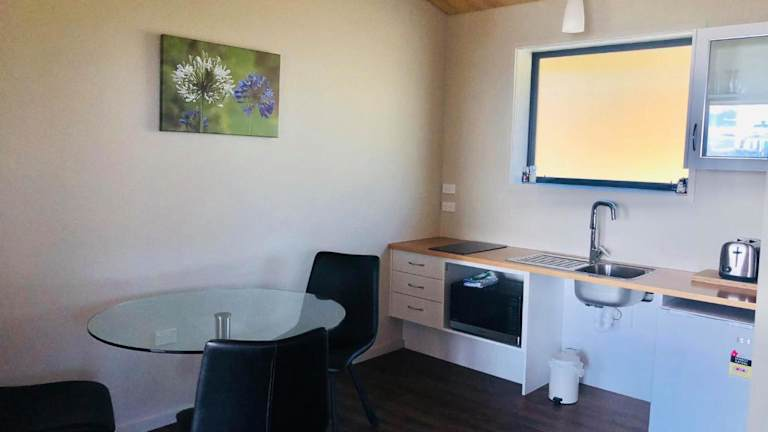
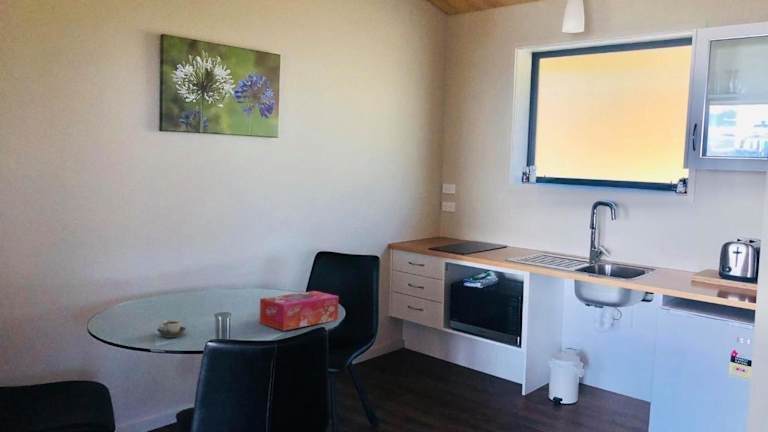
+ tissue box (299, 309)
+ cup (171, 328)
